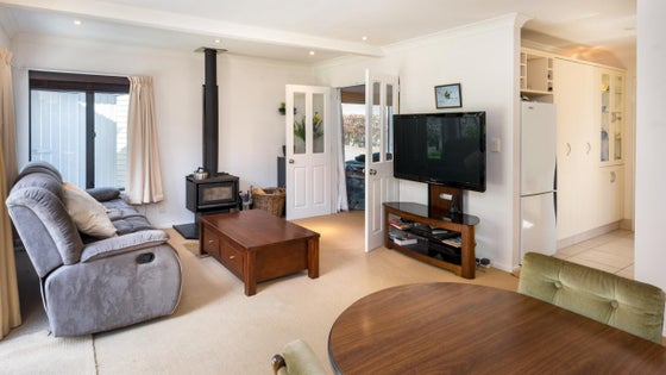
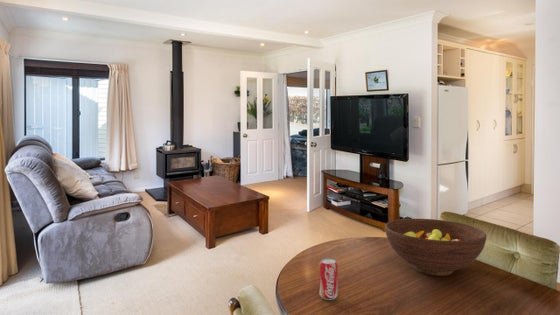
+ fruit bowl (432, 249)
+ beverage can (328, 278)
